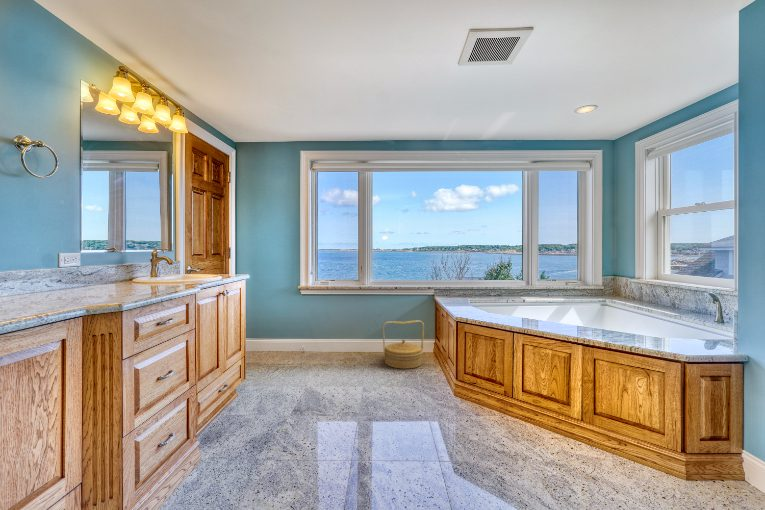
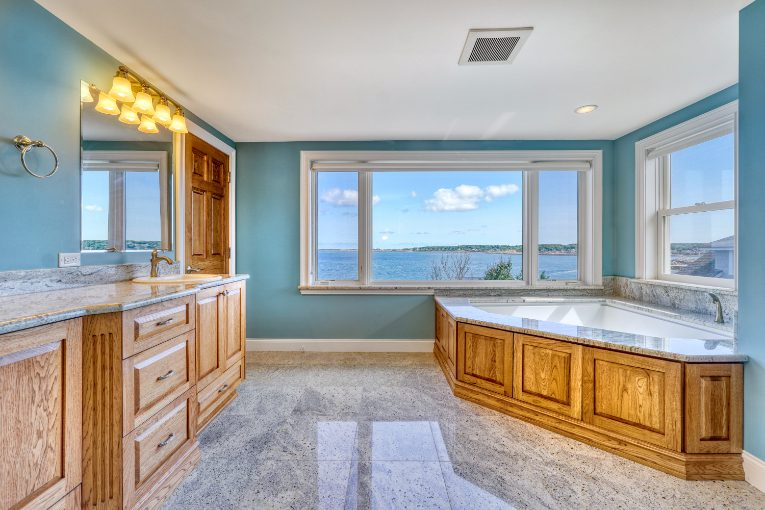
- woven basket (403, 341)
